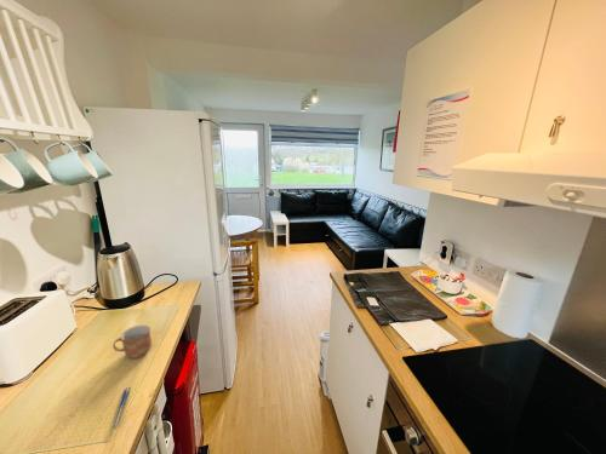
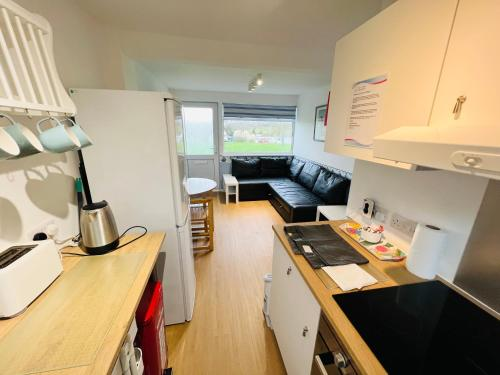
- pen (121, 406)
- mug (132, 343)
